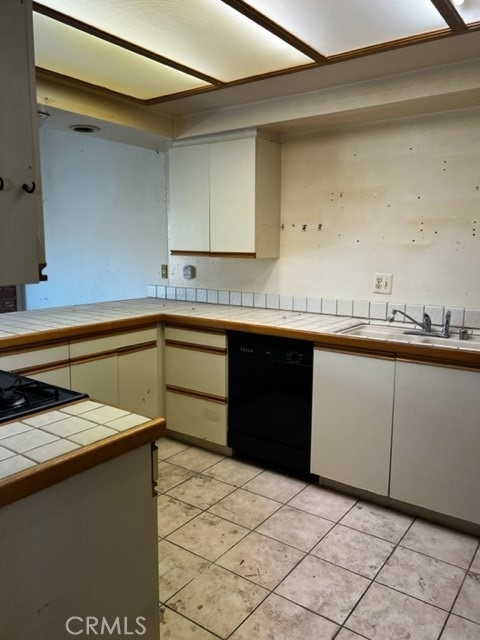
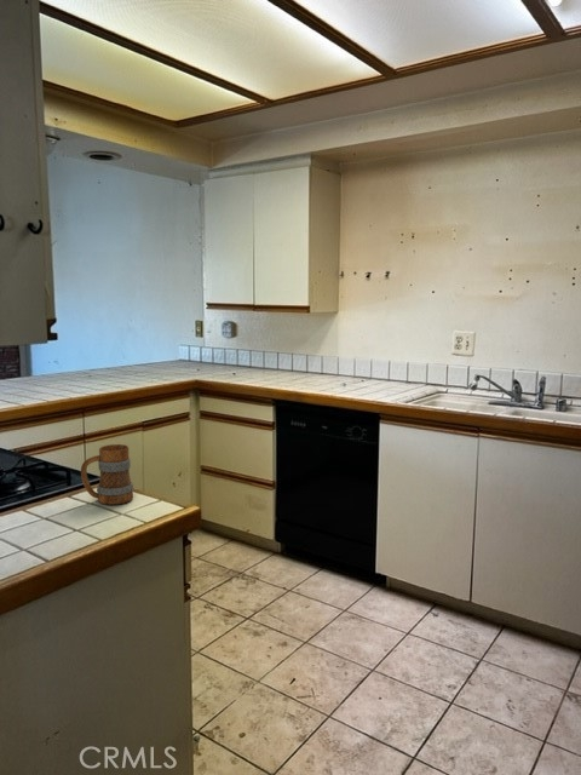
+ mug (107, 473)
